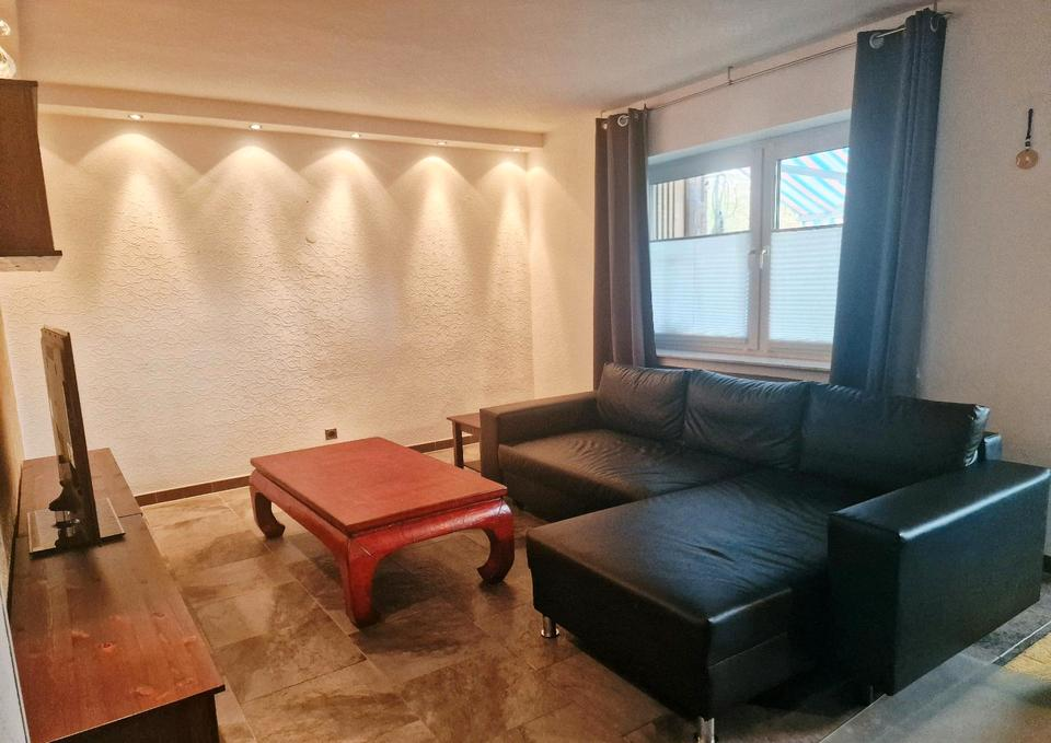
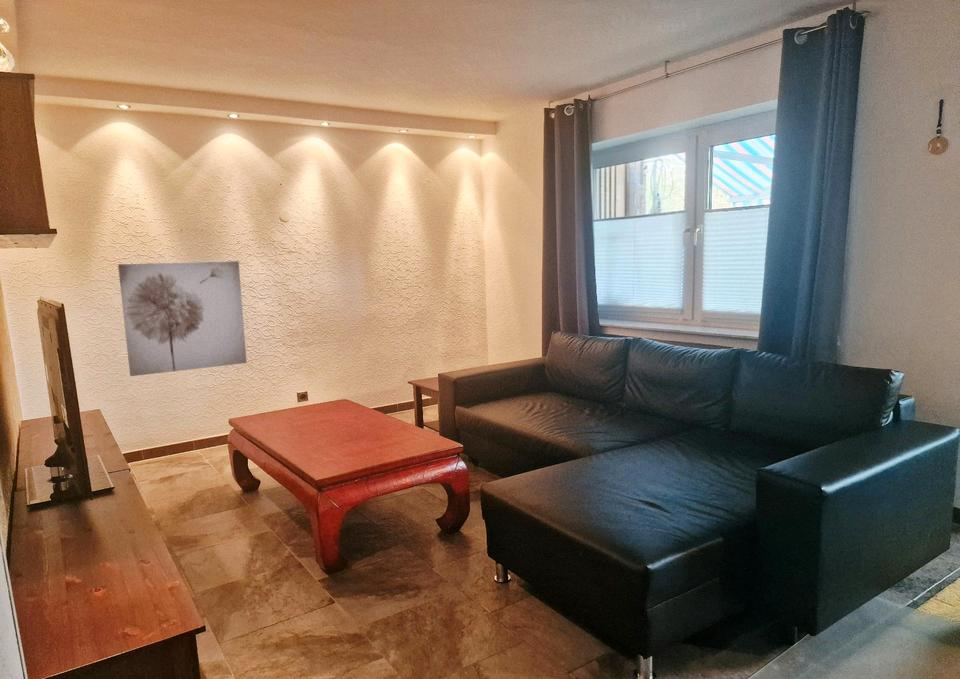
+ wall art (186, 316)
